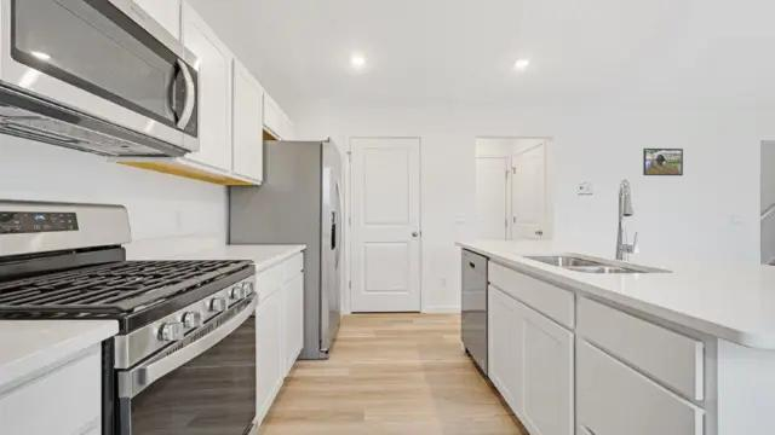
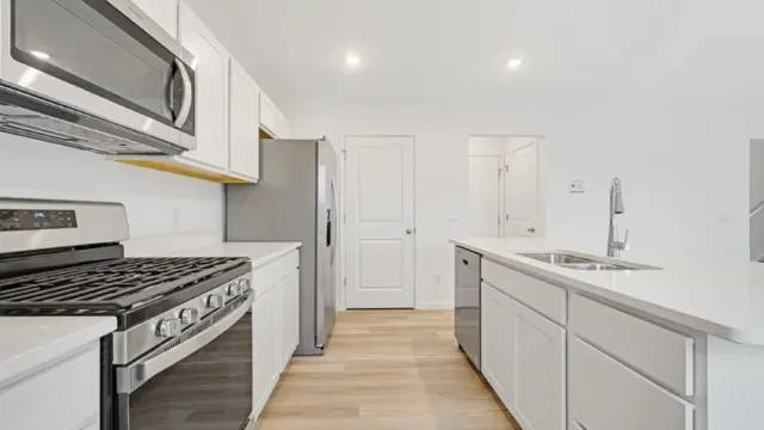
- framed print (662, 162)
